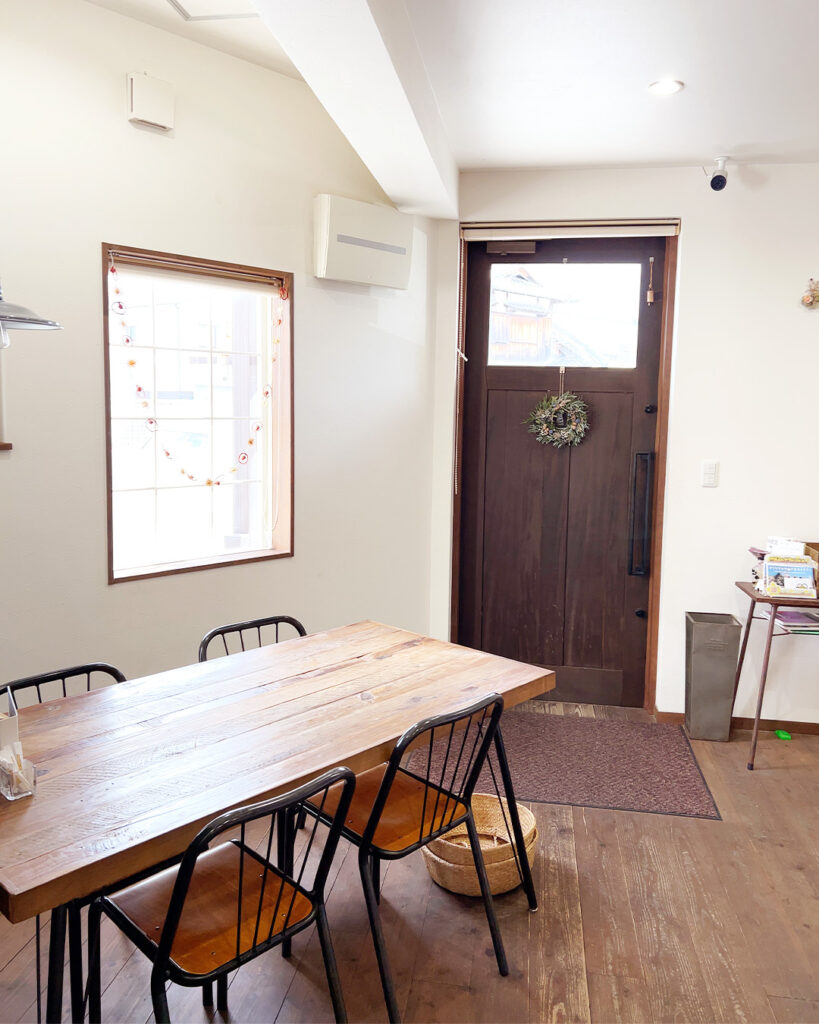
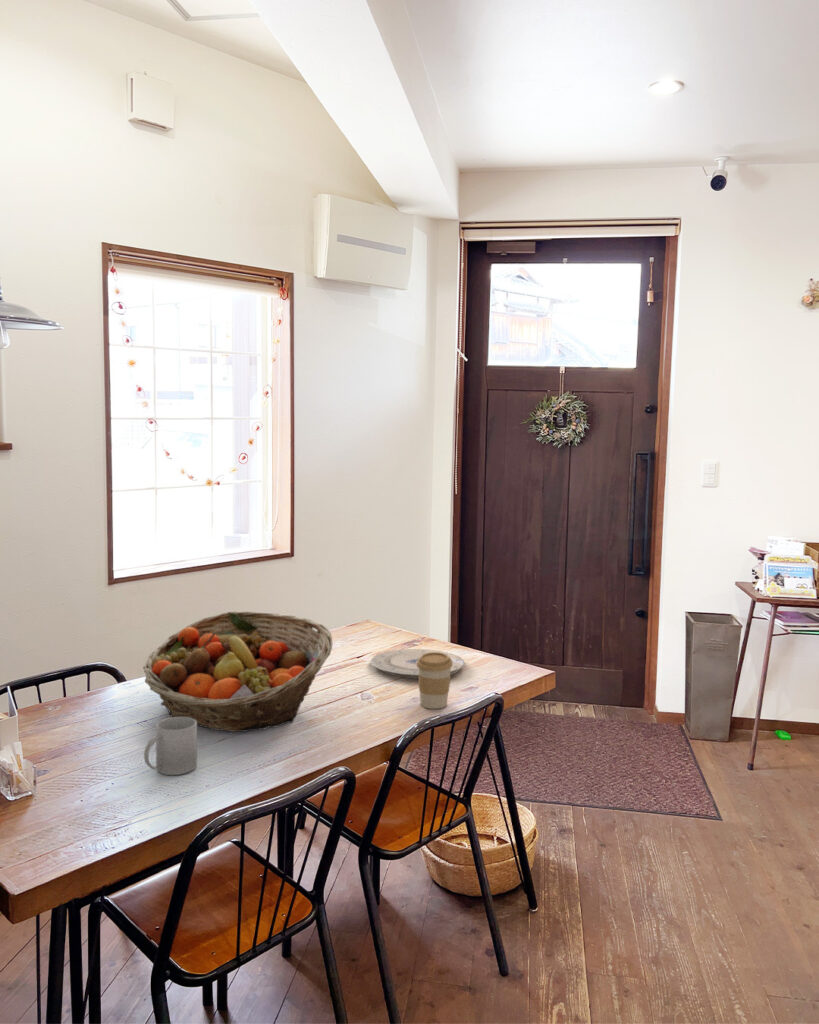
+ coffee cup (434, 679)
+ fruit basket (238, 668)
+ plate (416, 663)
+ mug (169, 747)
